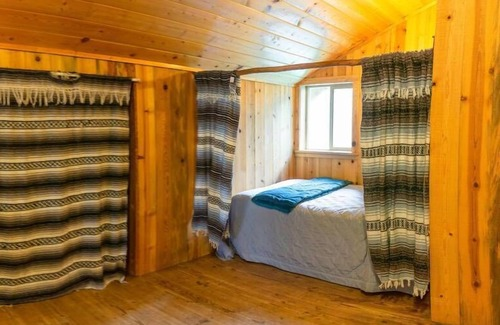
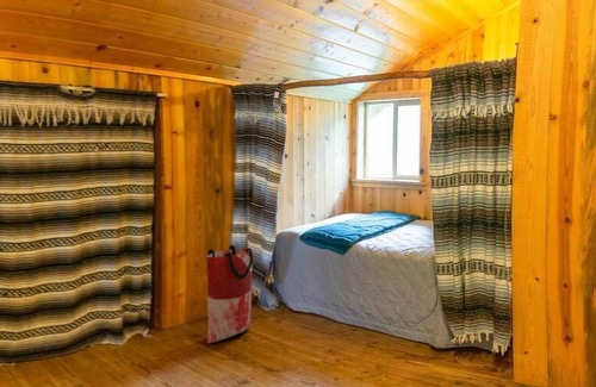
+ bag (230, 292)
